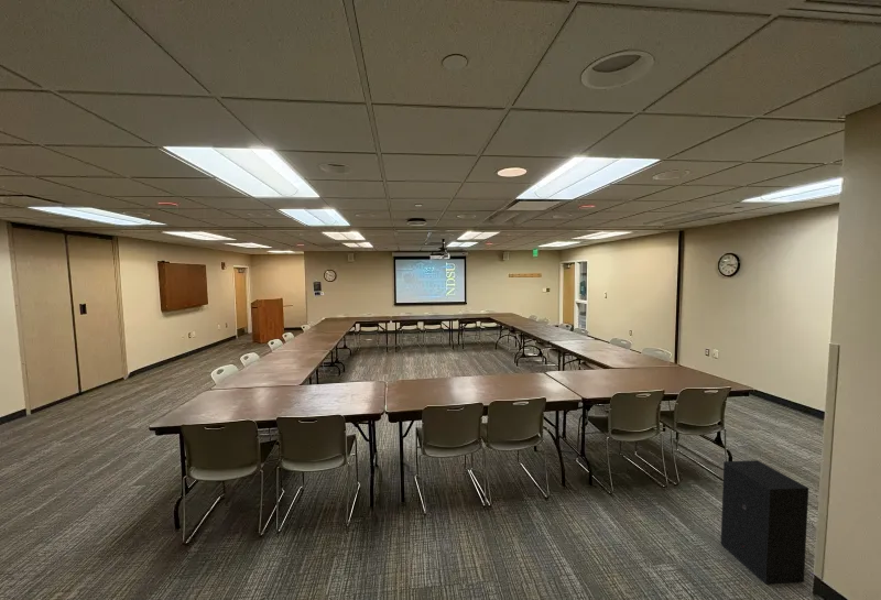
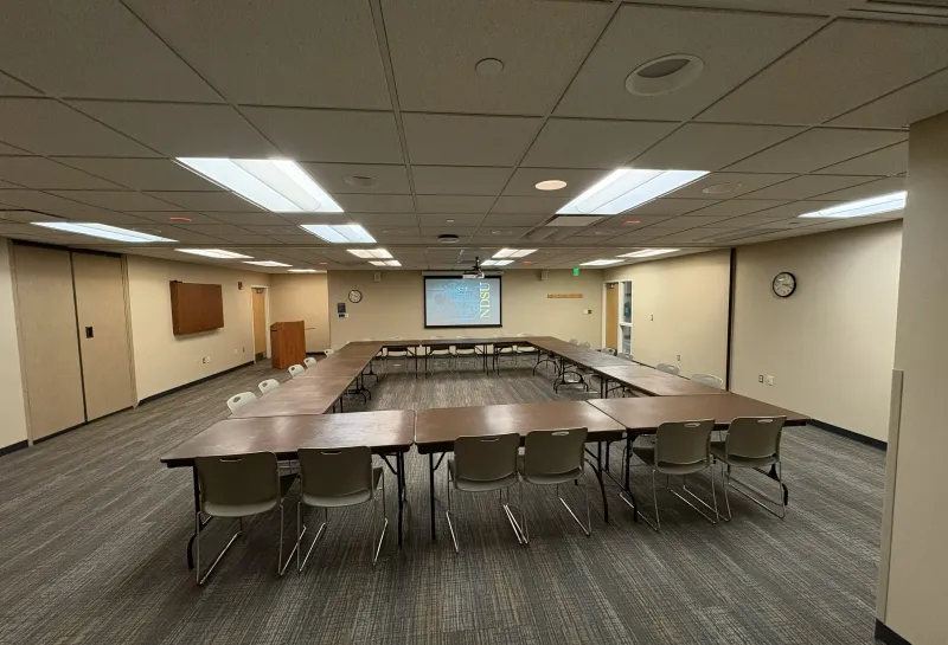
- speaker (762, 517)
